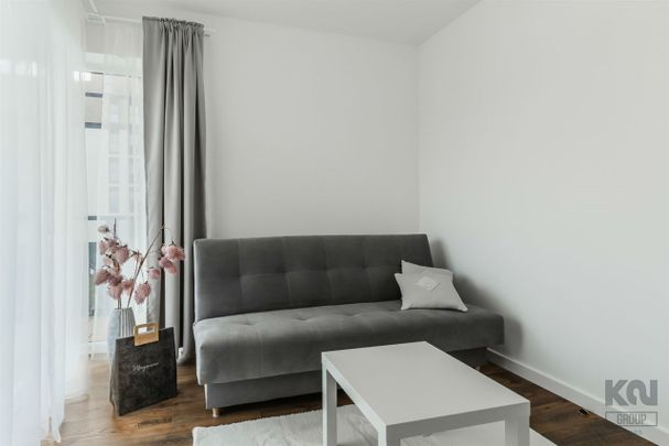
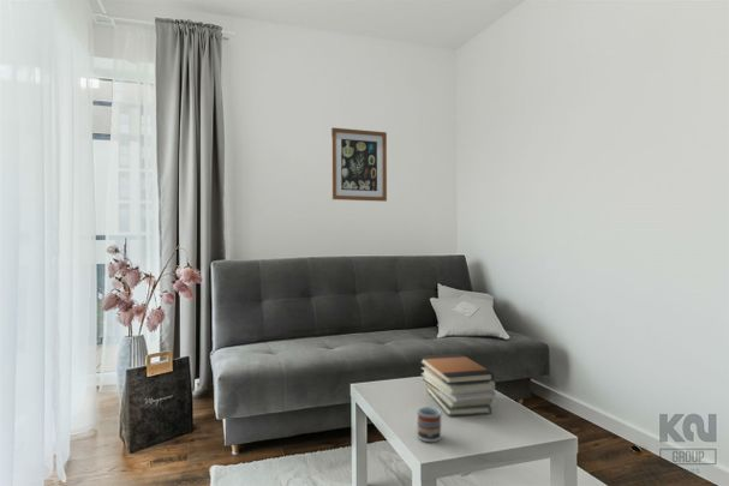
+ wall art (359, 164)
+ book stack (455, 382)
+ cup (426, 421)
